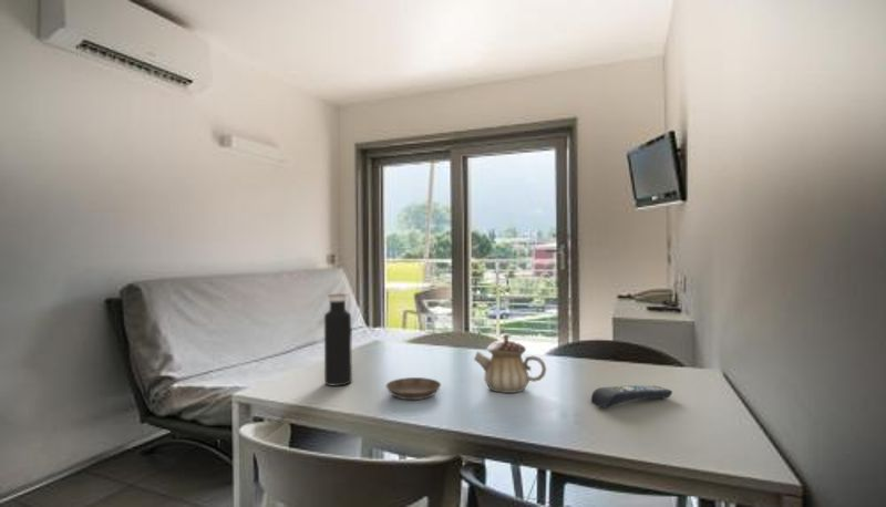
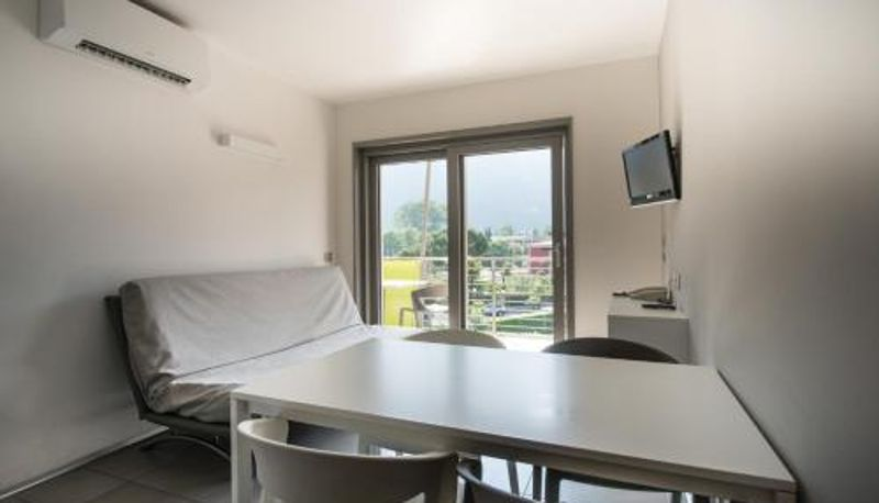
- water bottle (338, 338)
- remote control (631, 393)
- teapot (509, 360)
- saucer (413, 389)
